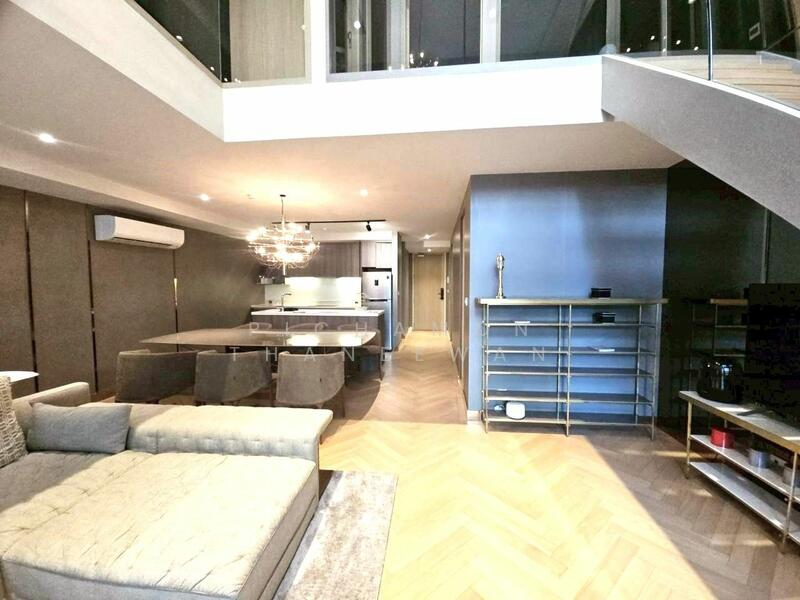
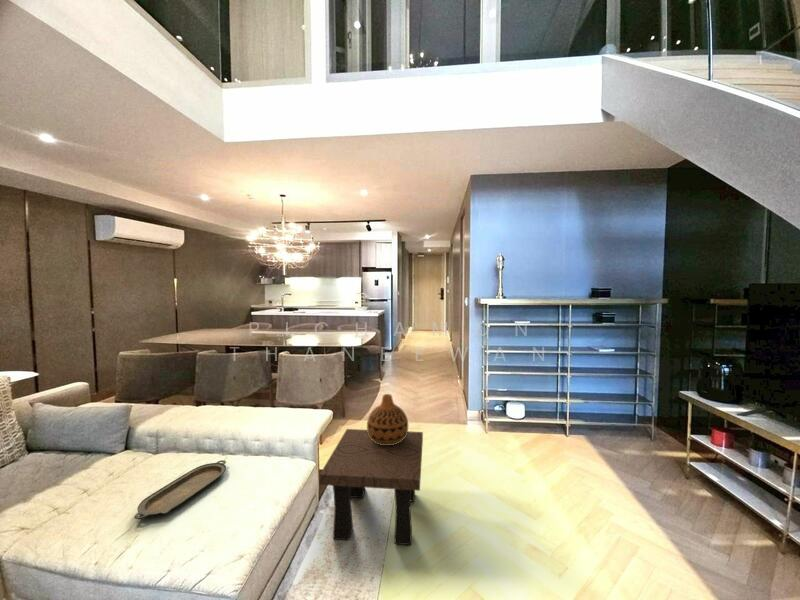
+ serving tray (186, 487)
+ vase (387, 417)
+ side table (377, 482)
